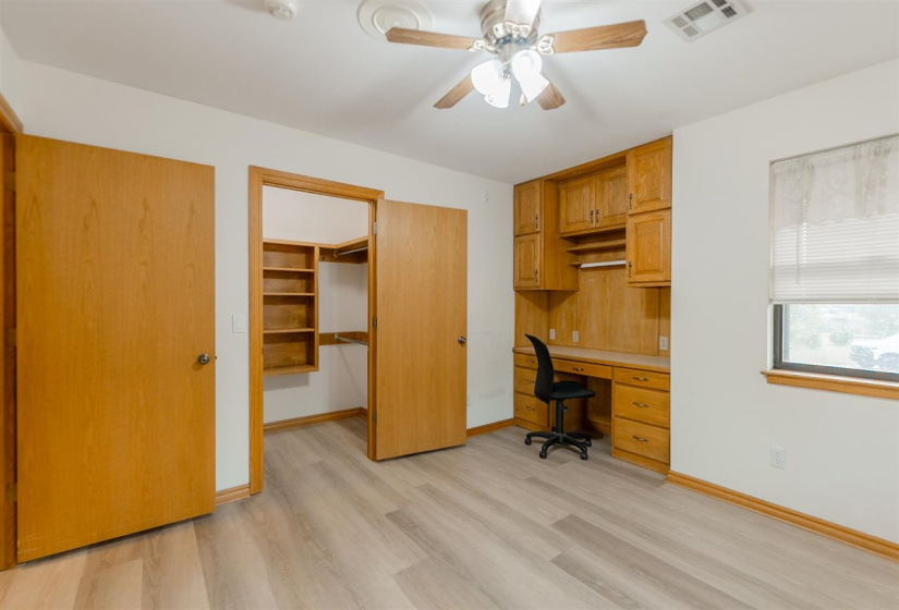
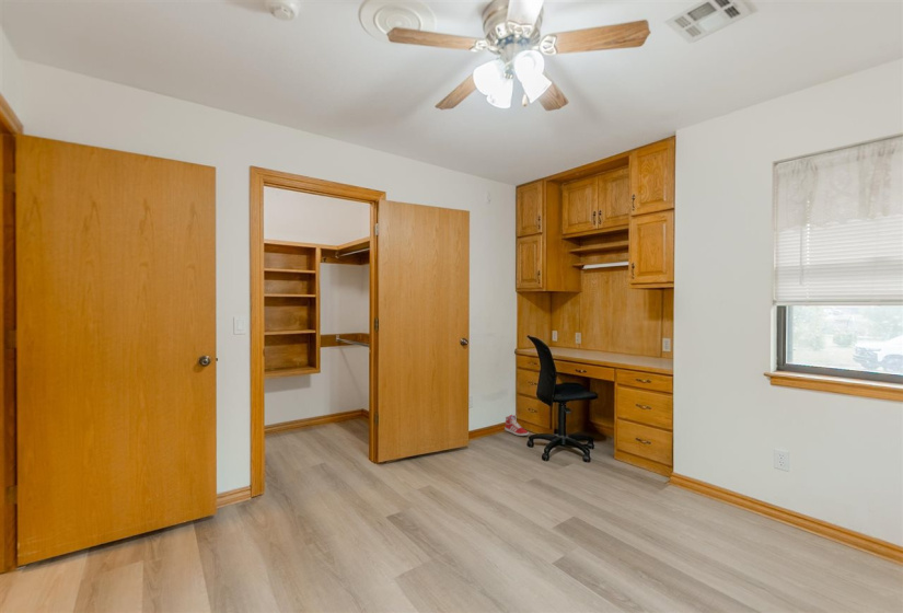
+ sneaker (516, 425)
